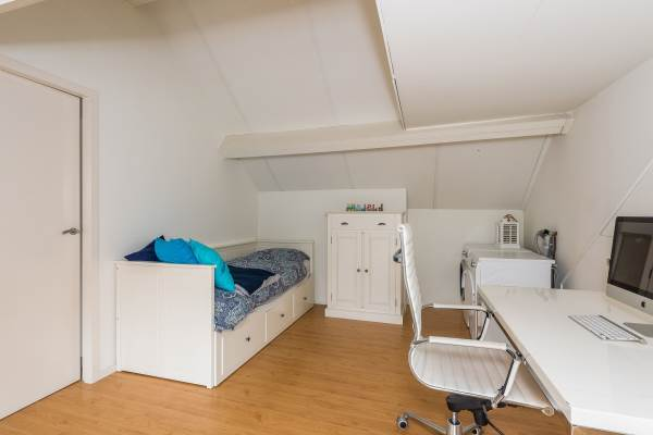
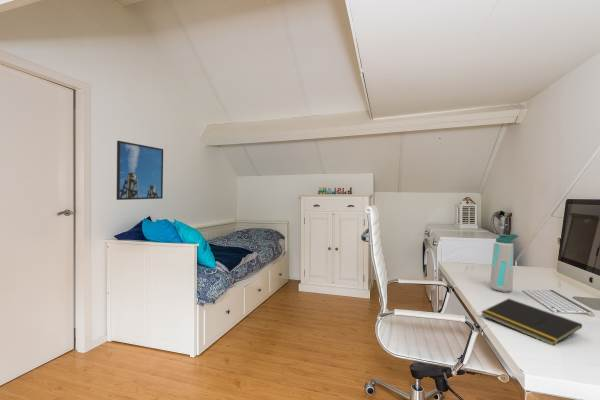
+ water bottle (504, 261)
+ notepad (527, 319)
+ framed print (141, 172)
